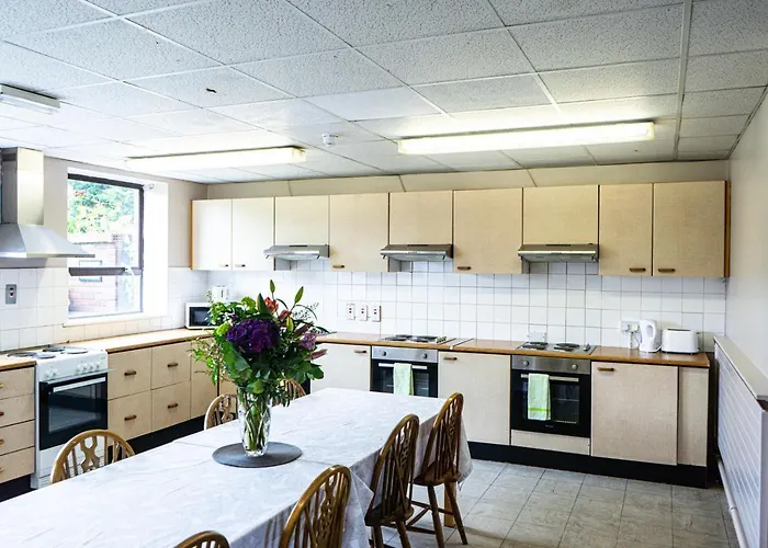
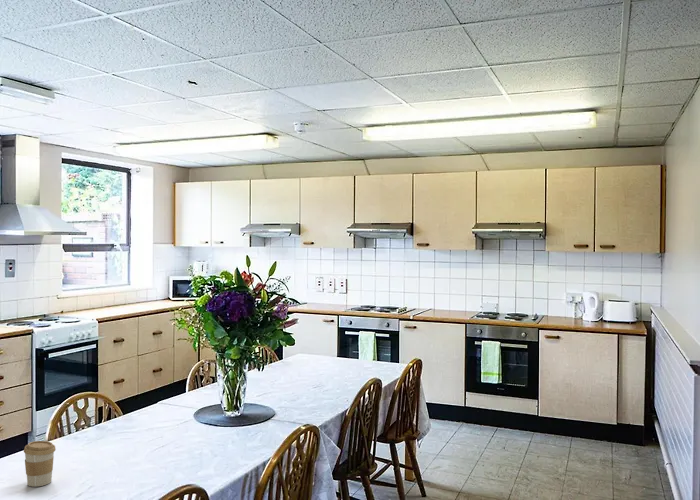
+ coffee cup (39, 462)
